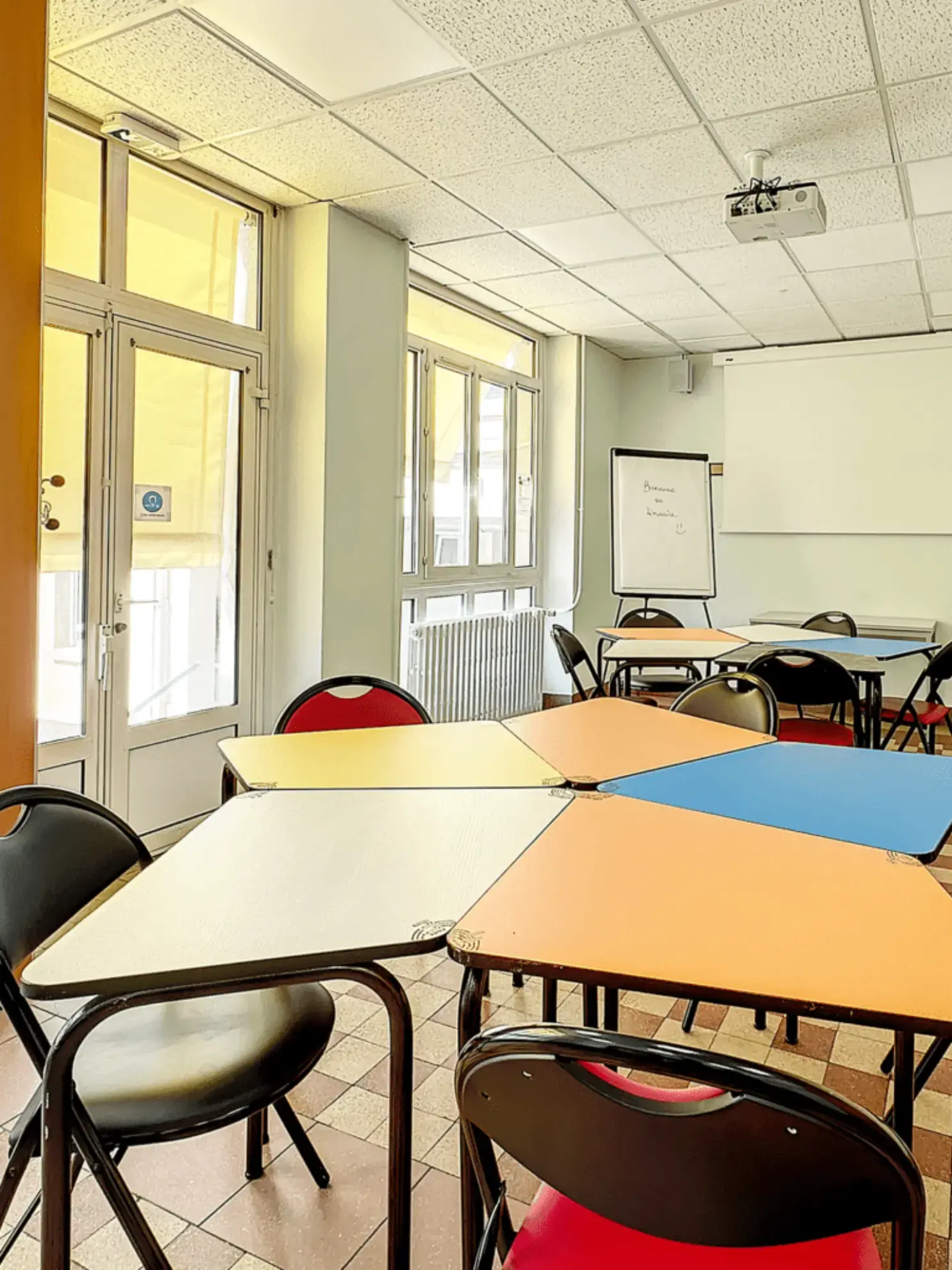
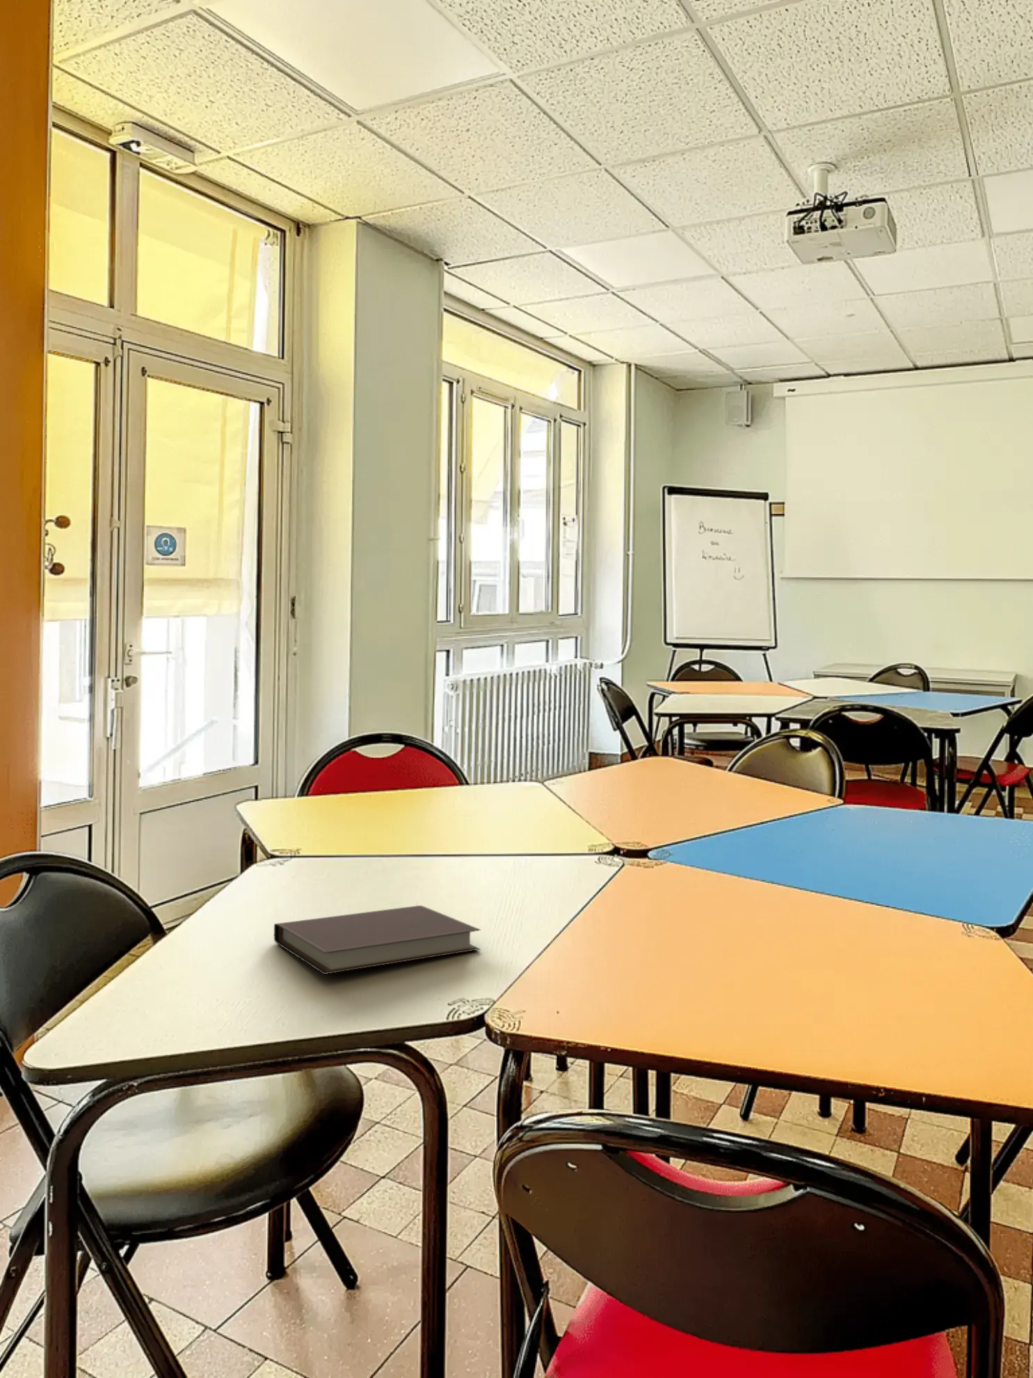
+ notebook (375, 935)
